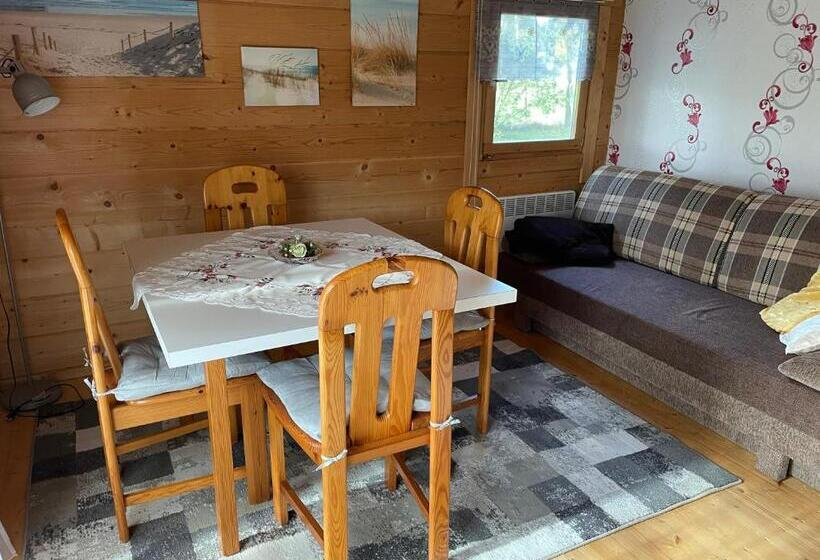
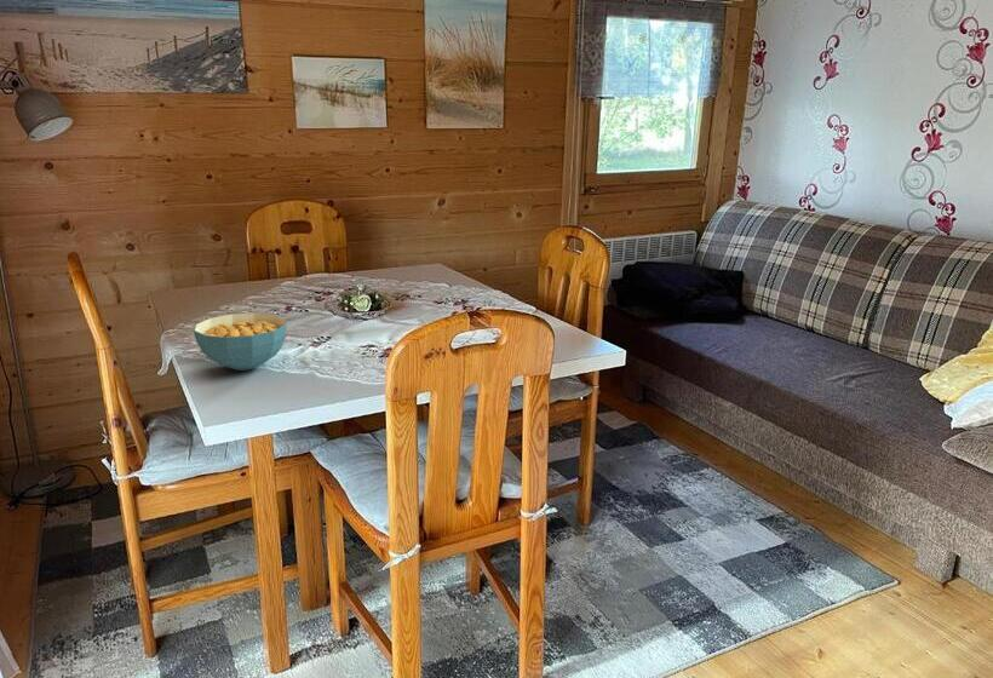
+ cereal bowl (242, 345)
